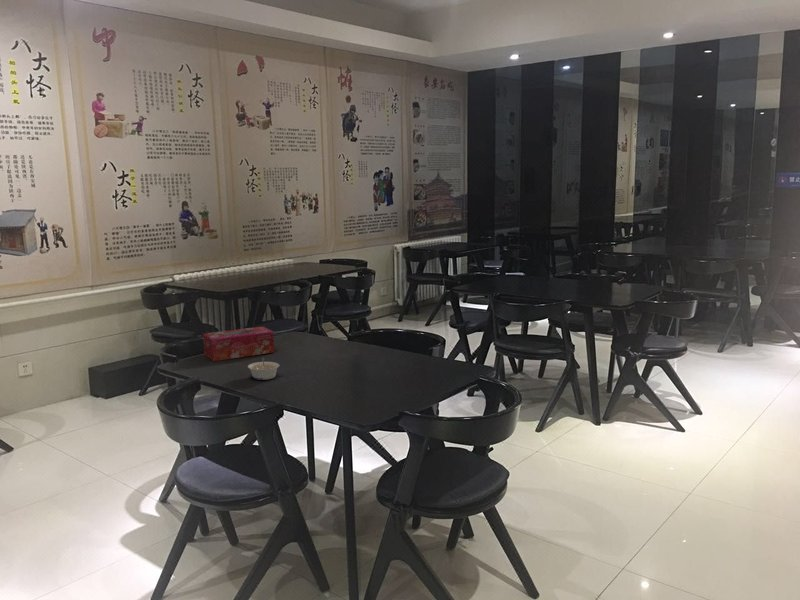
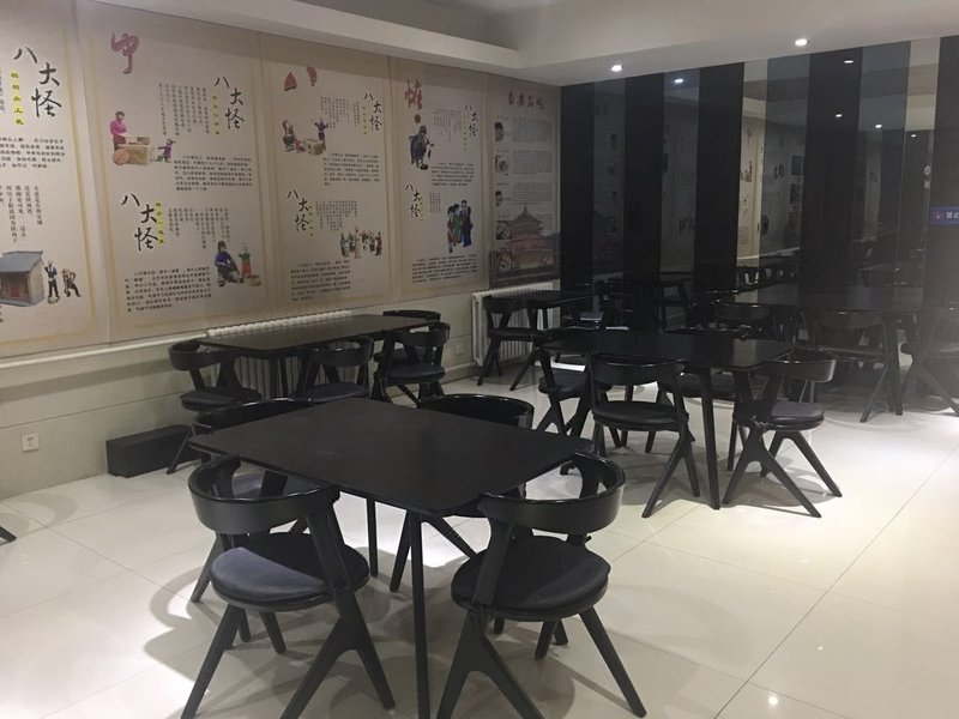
- legume (263, 369)
- tissue box (238, 343)
